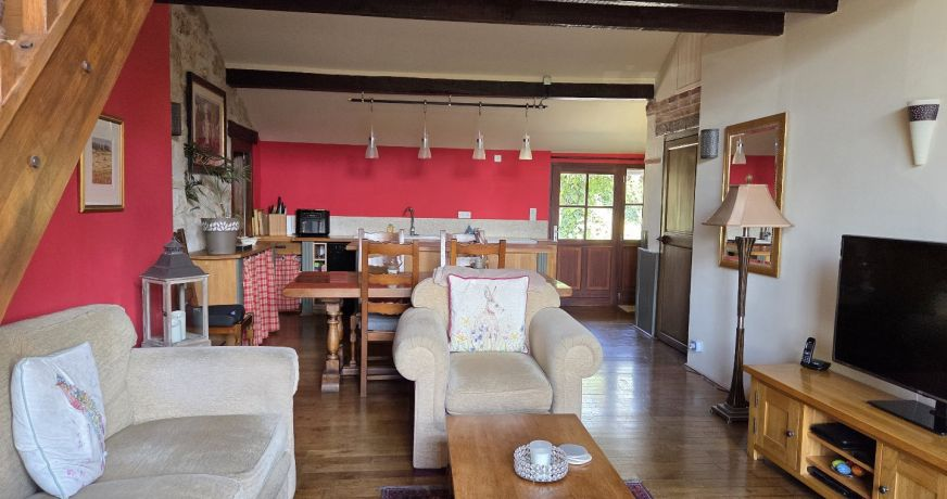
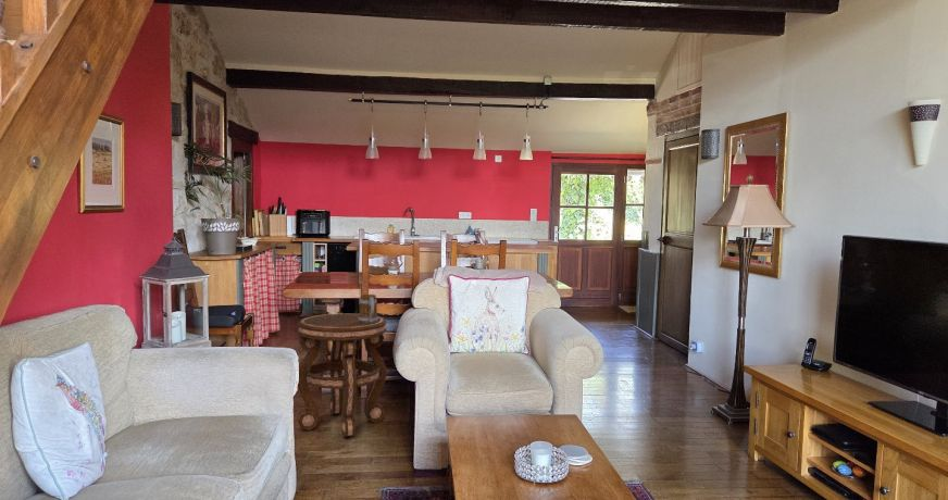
+ mug (369, 309)
+ side table (344, 373)
